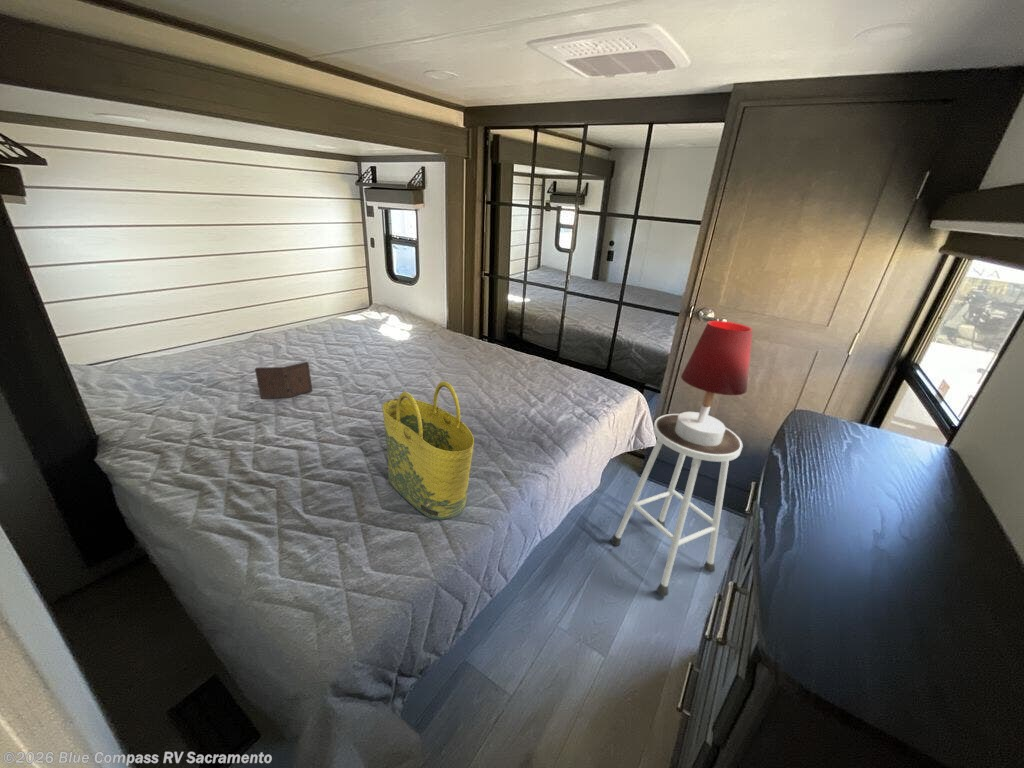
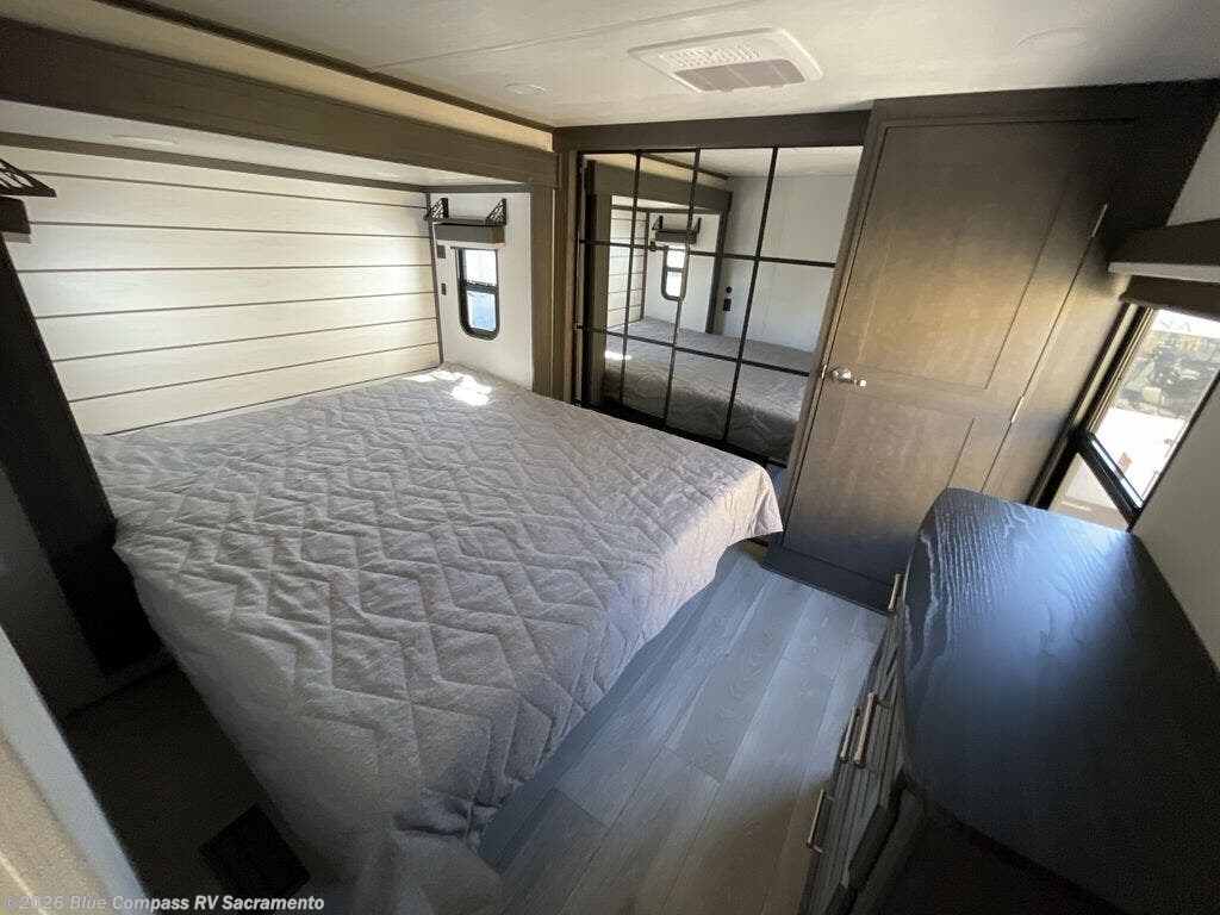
- table lamp (712, 383)
- stool (678, 498)
- tote bag (427, 441)
- hardback book (285, 381)
